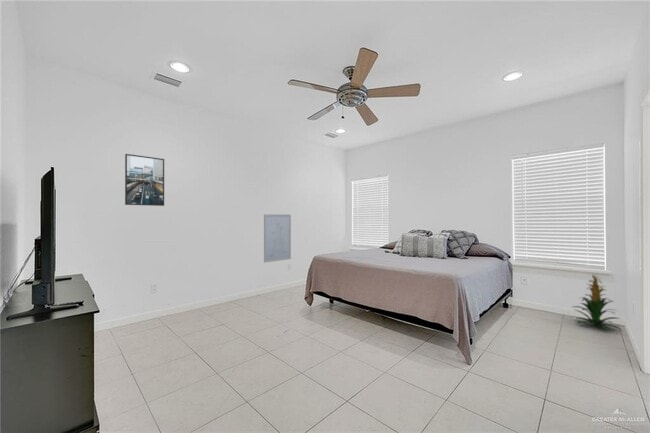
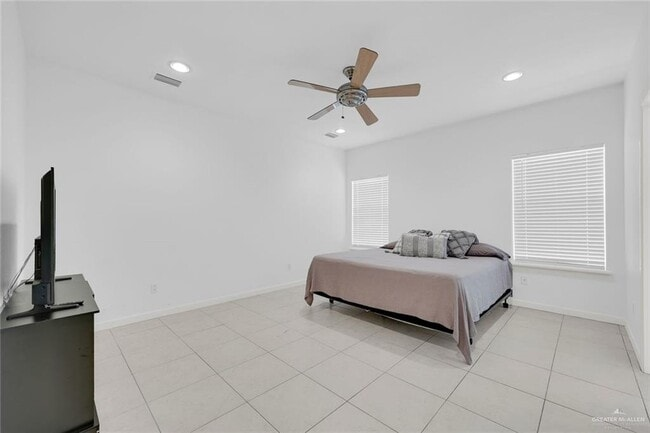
- wall art (277, 237)
- indoor plant (596, 298)
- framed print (145, 180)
